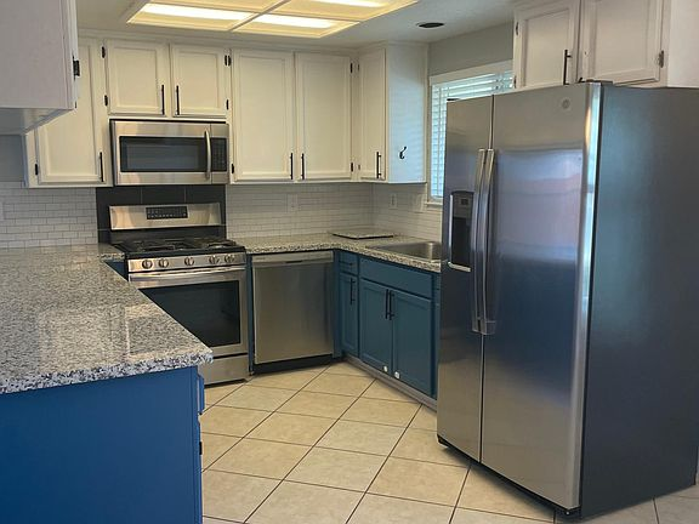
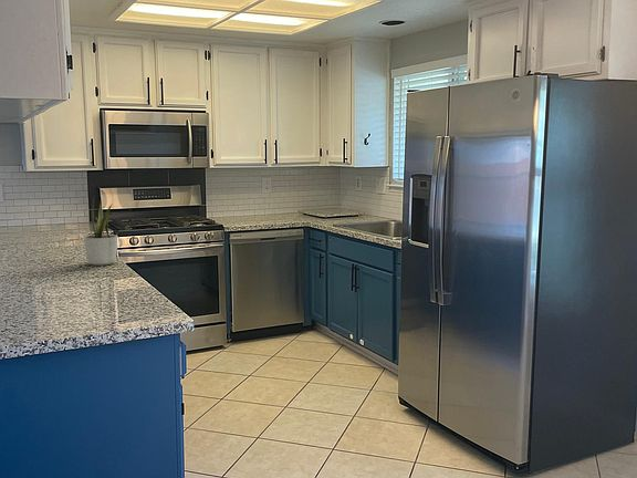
+ potted plant (101, 227)
